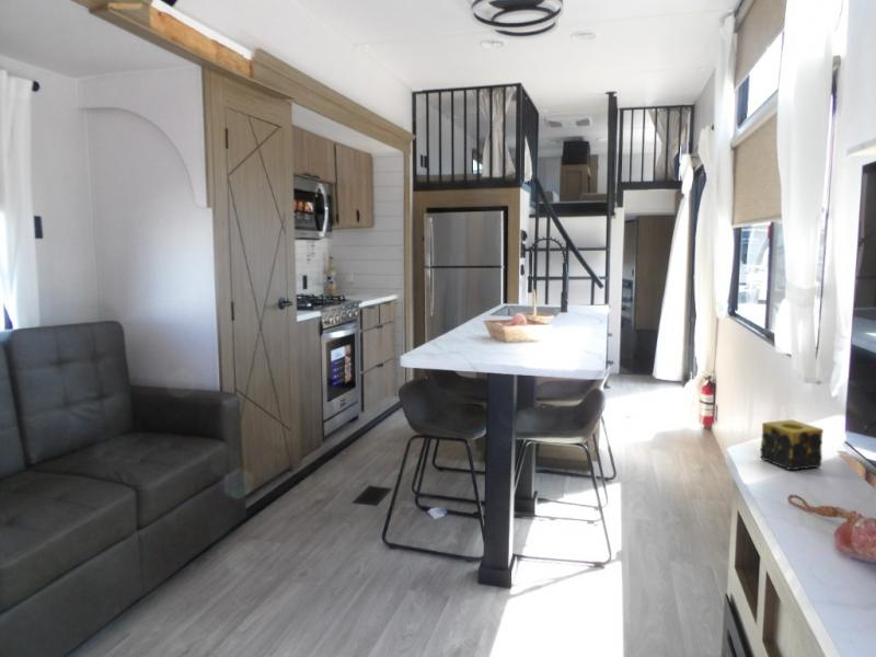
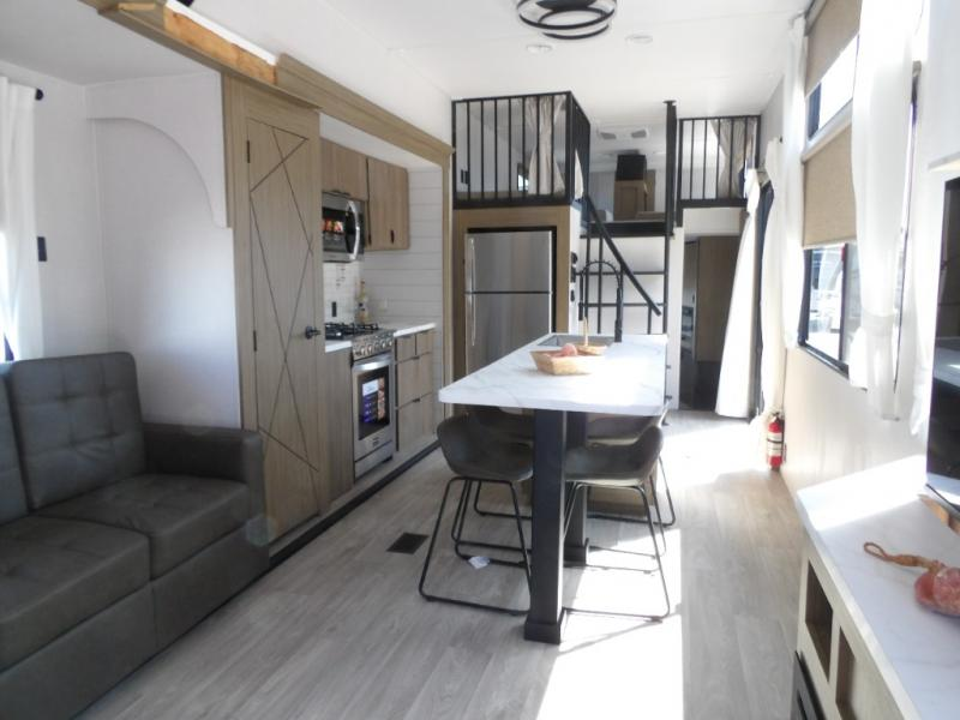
- candle (791, 443)
